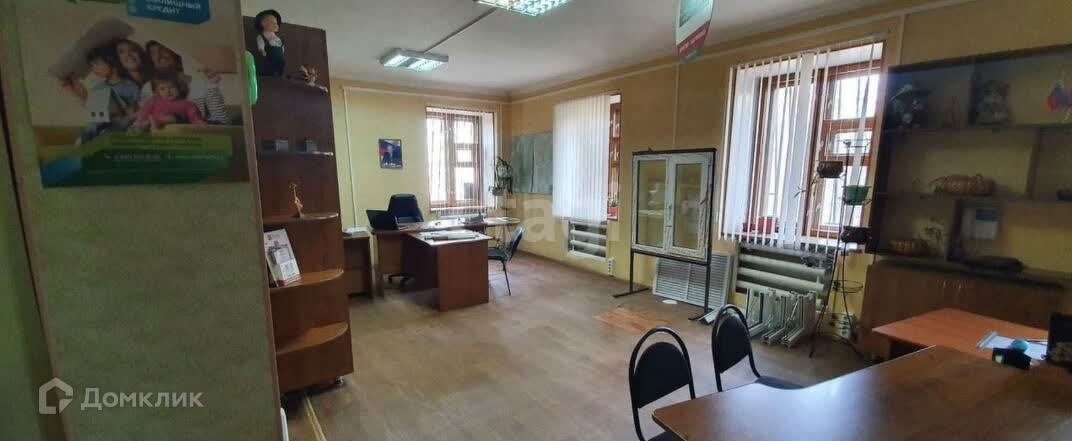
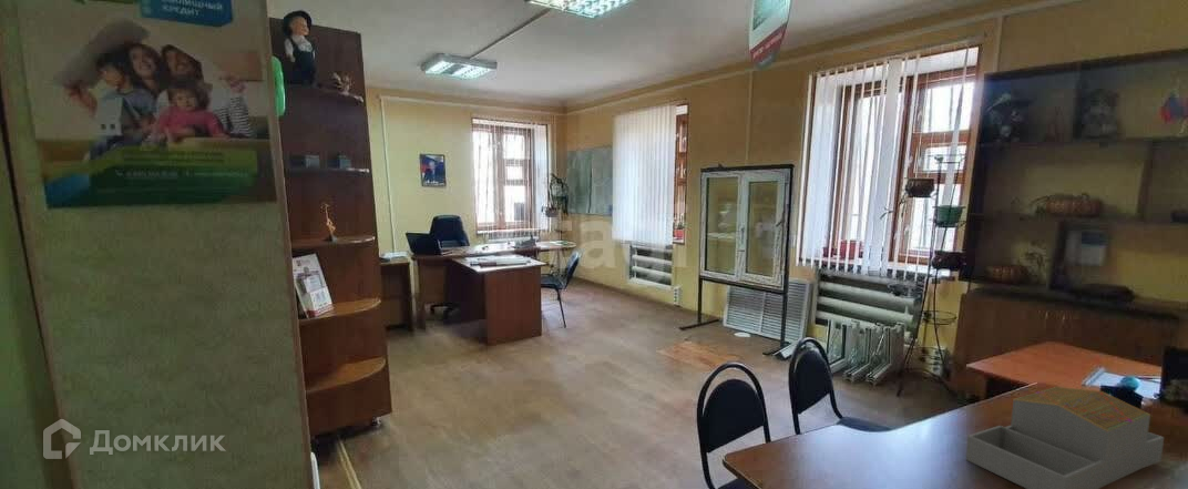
+ architectural model (1049, 424)
